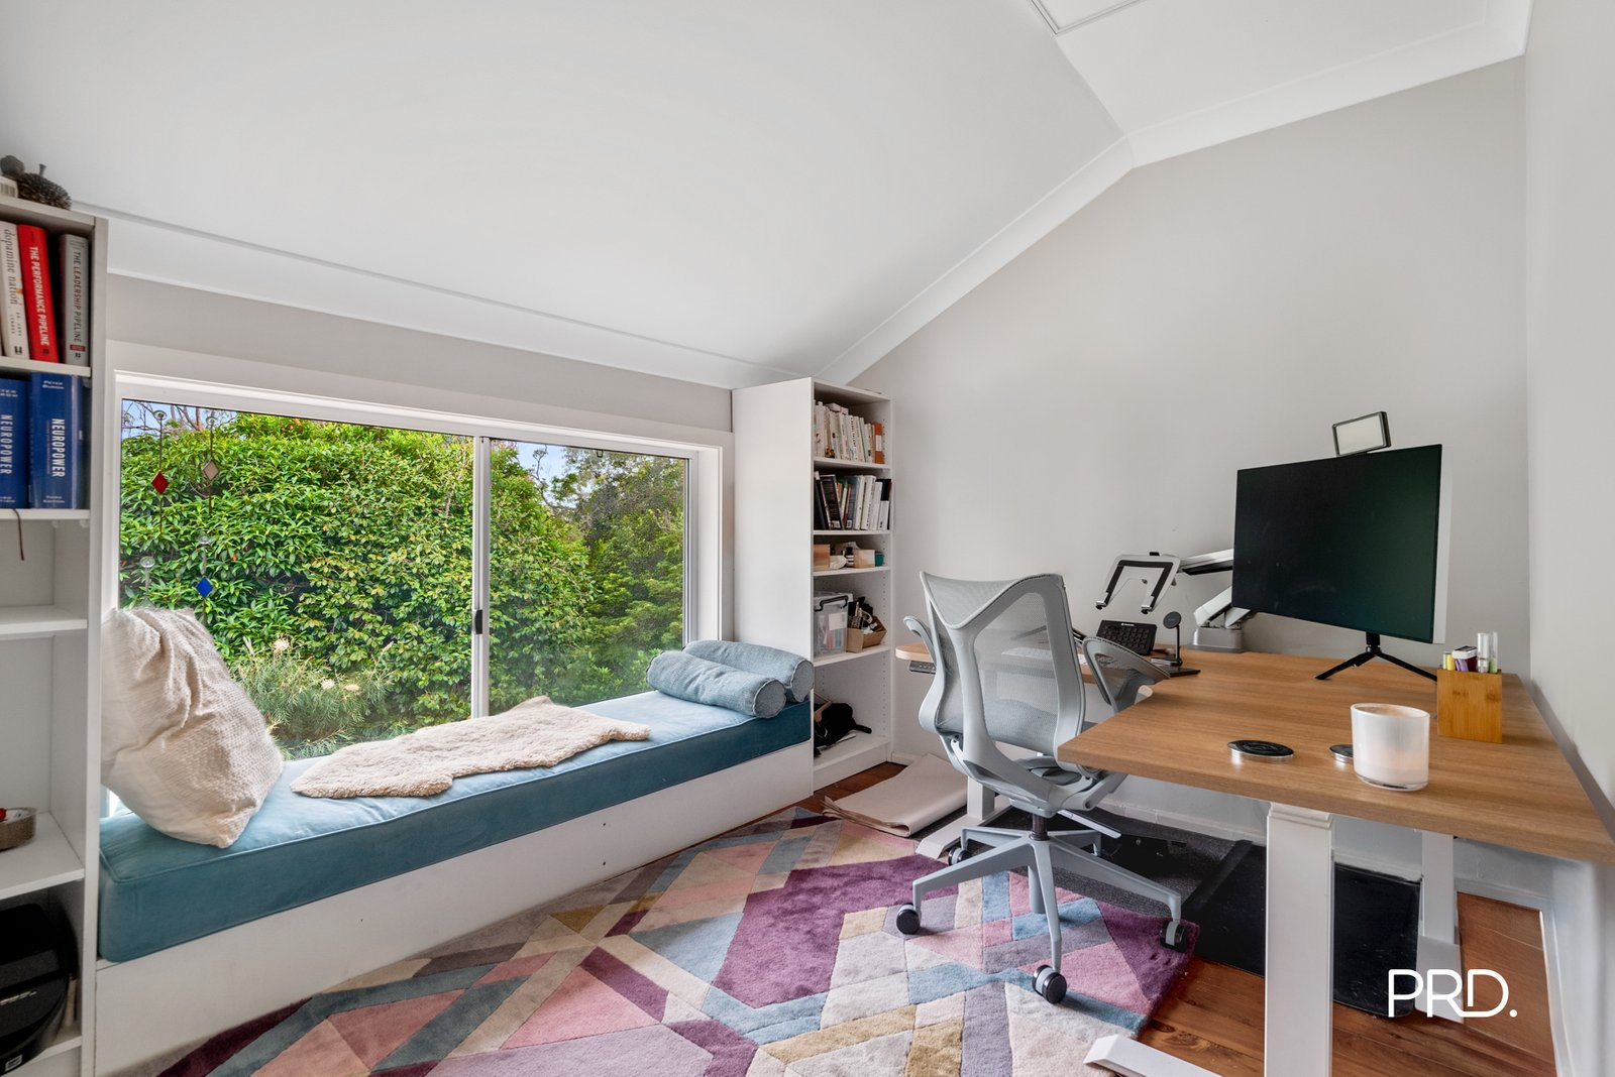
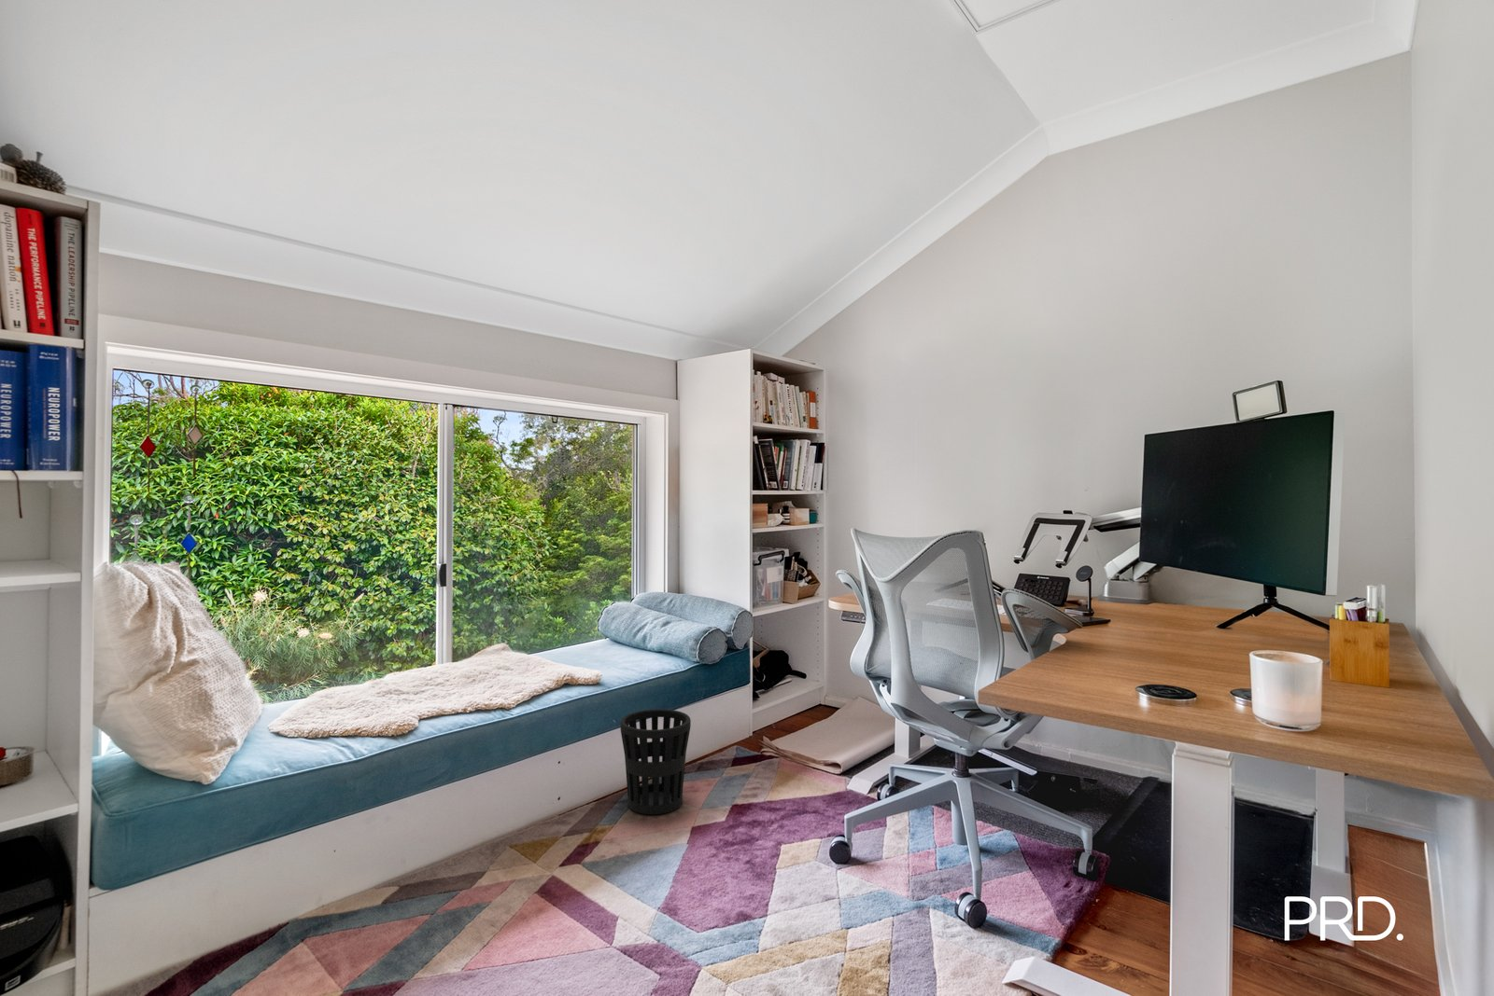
+ wastebasket (654, 760)
